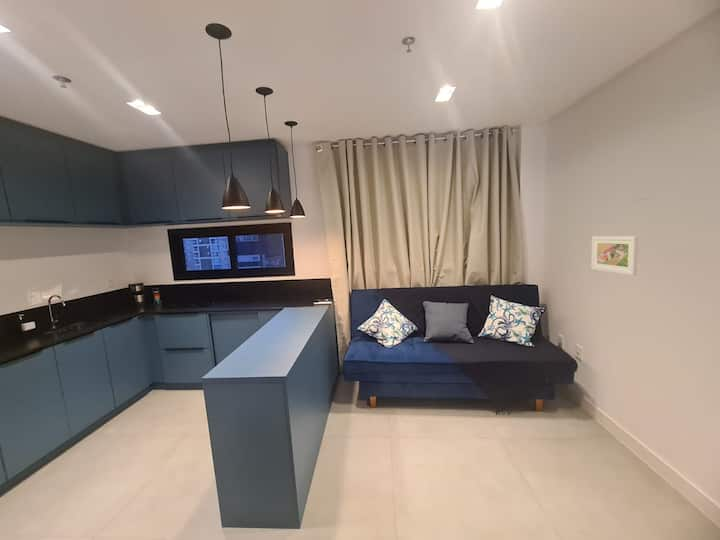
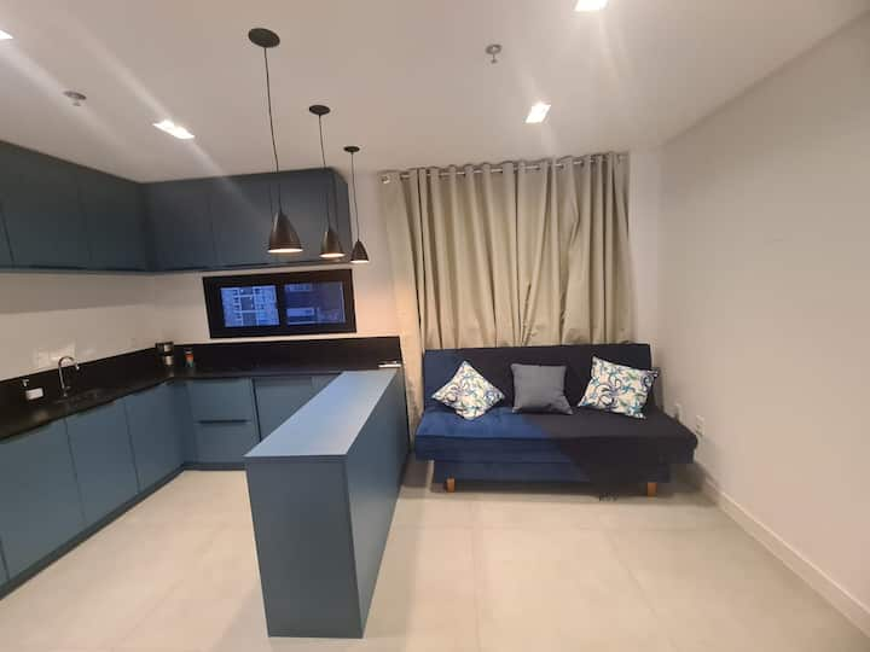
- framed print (612, 254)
